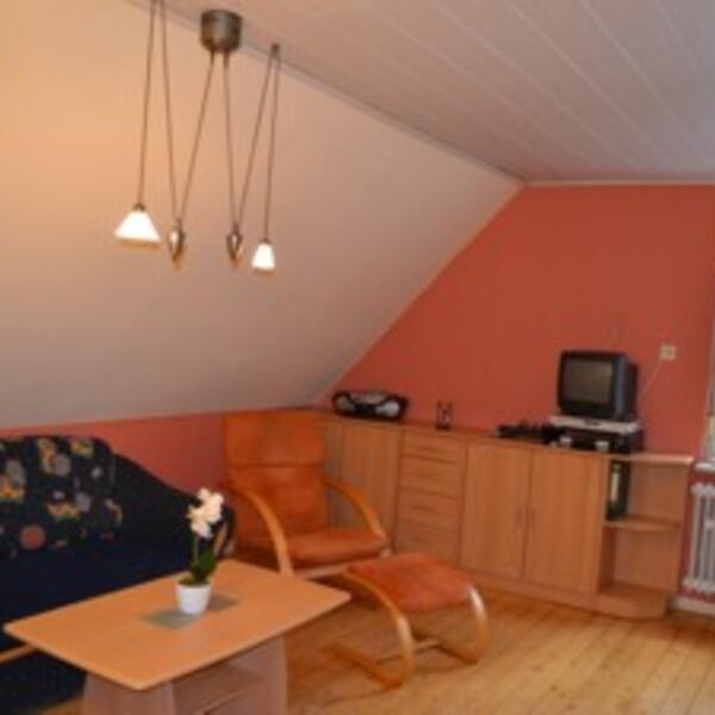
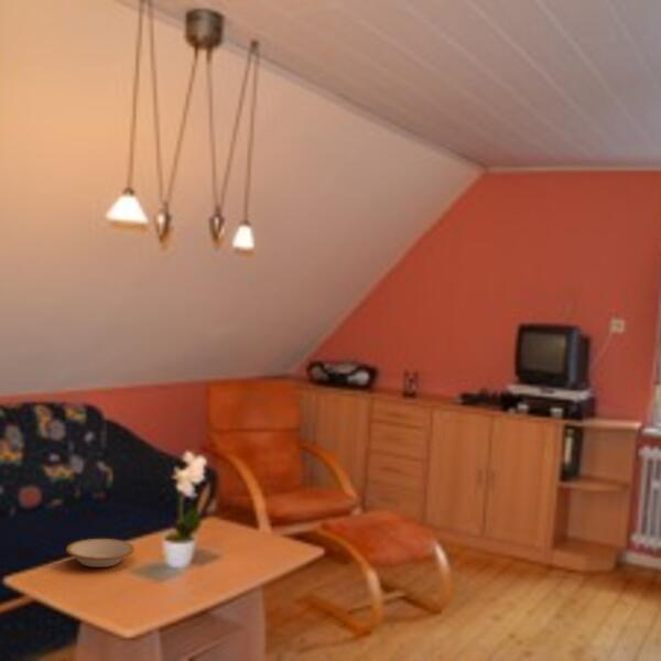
+ bowl (100, 554)
